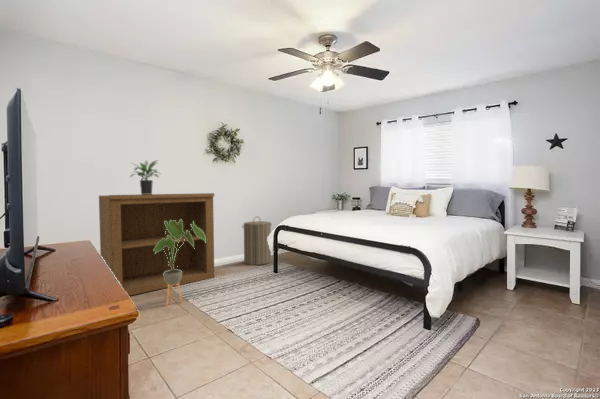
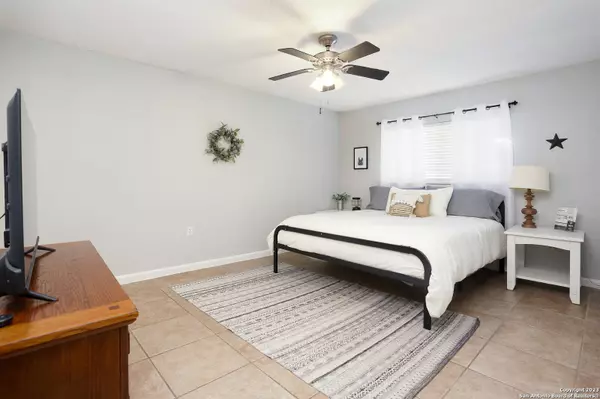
- bookshelf (160, 238)
- potted plant (145, 177)
- laundry hamper (257, 239)
- house plant (174, 260)
